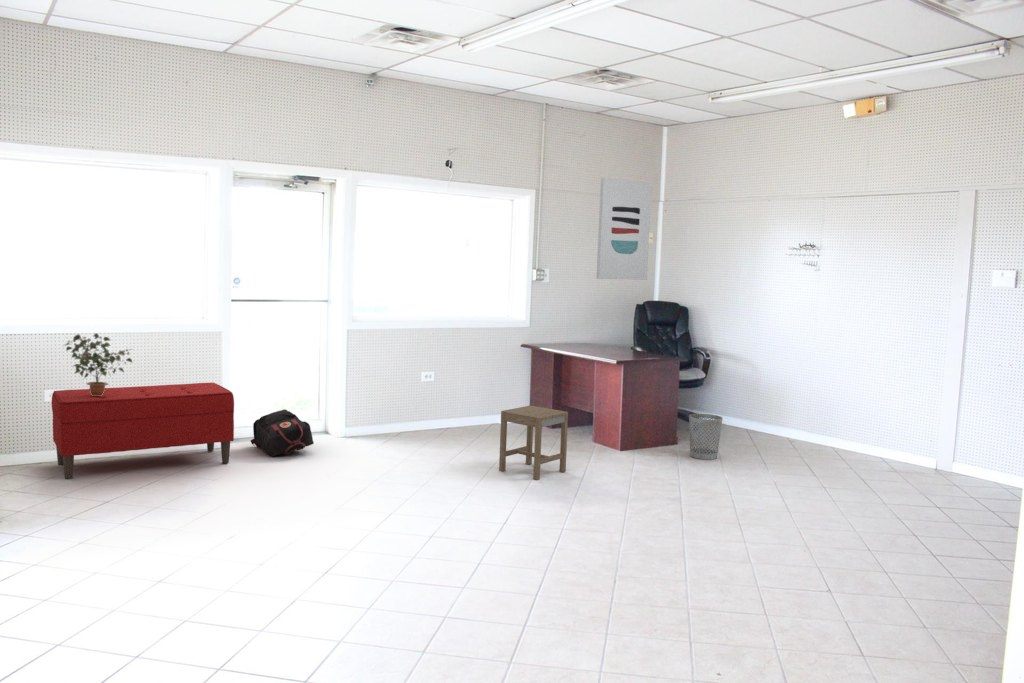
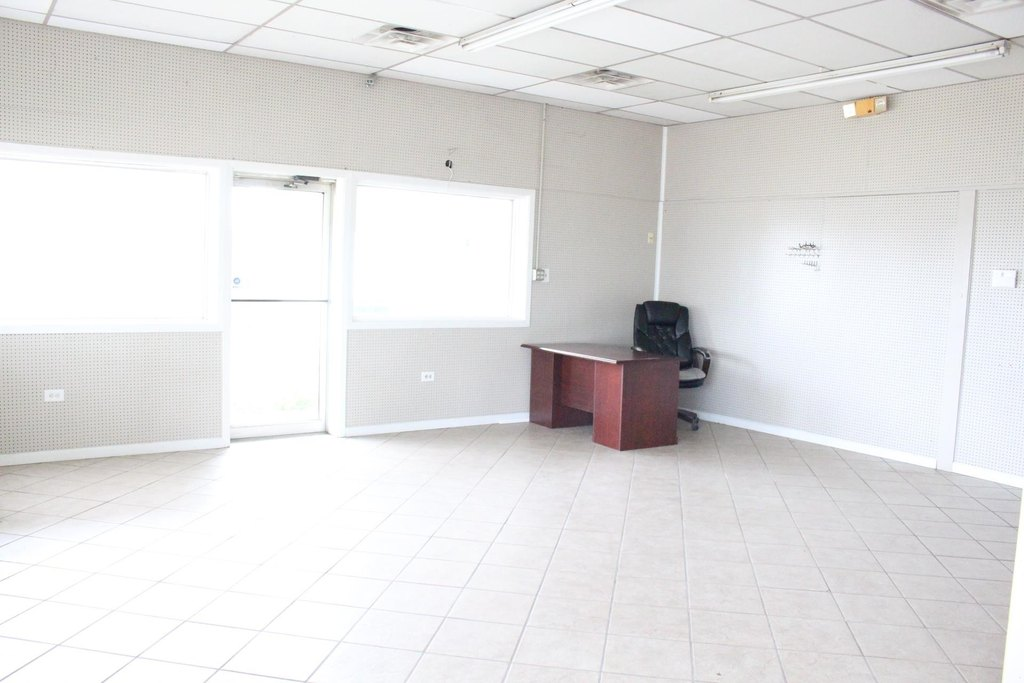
- wall art (624, 230)
- bench (144, 427)
- backpack (285, 431)
- potted plant (96, 364)
- wastebasket (704, 436)
- stool (532, 441)
